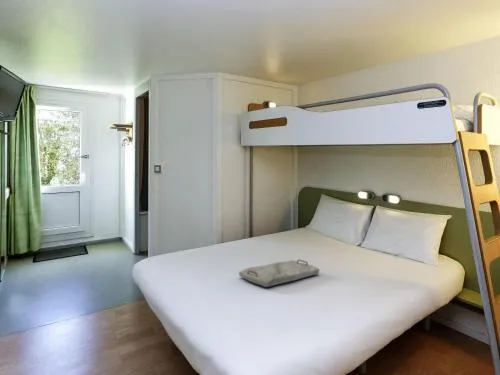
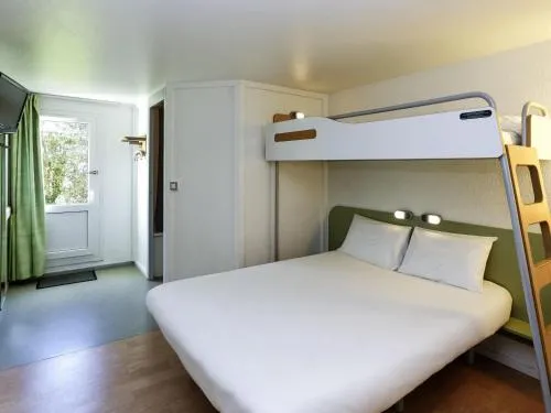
- serving tray (276, 269)
